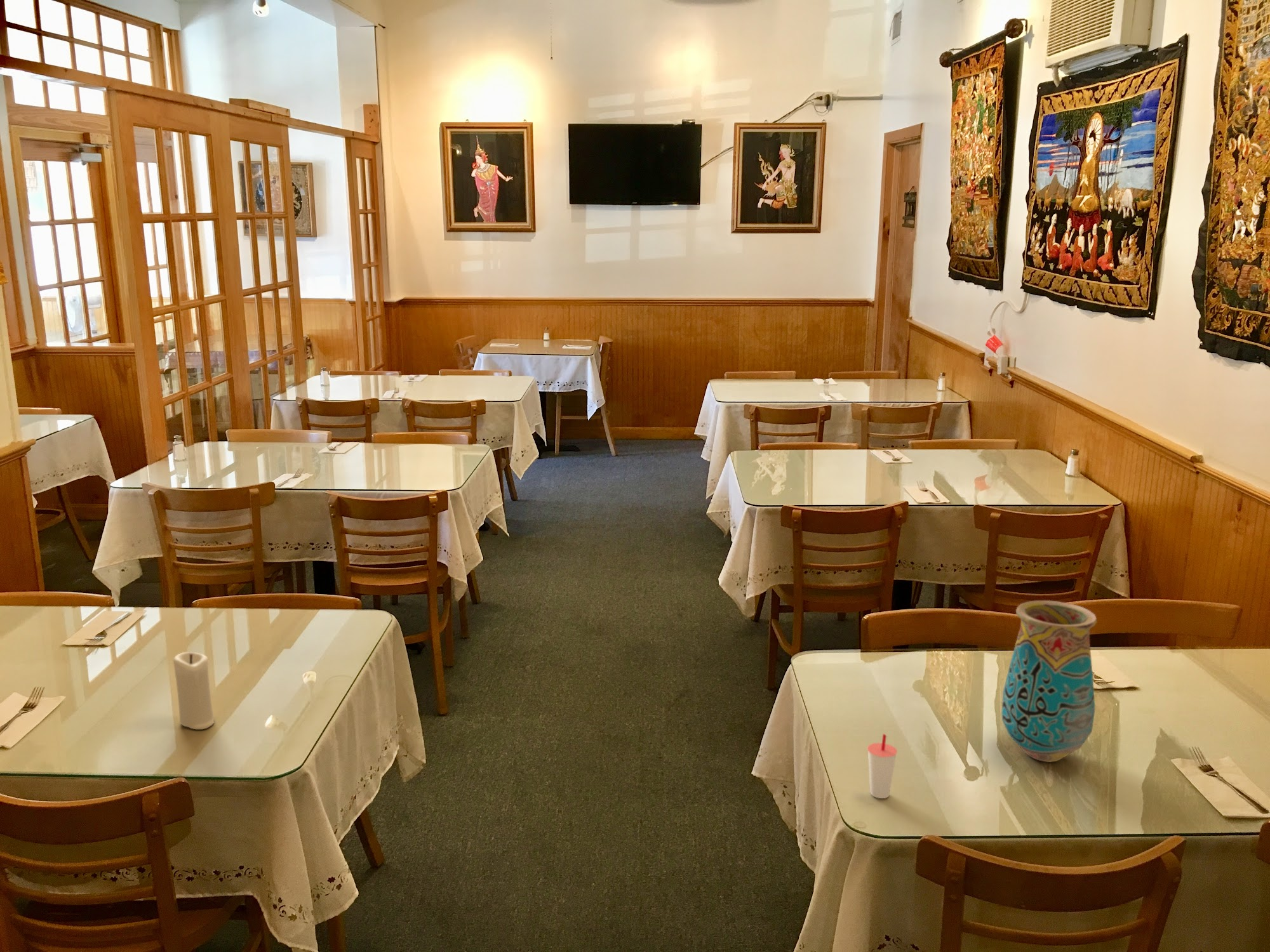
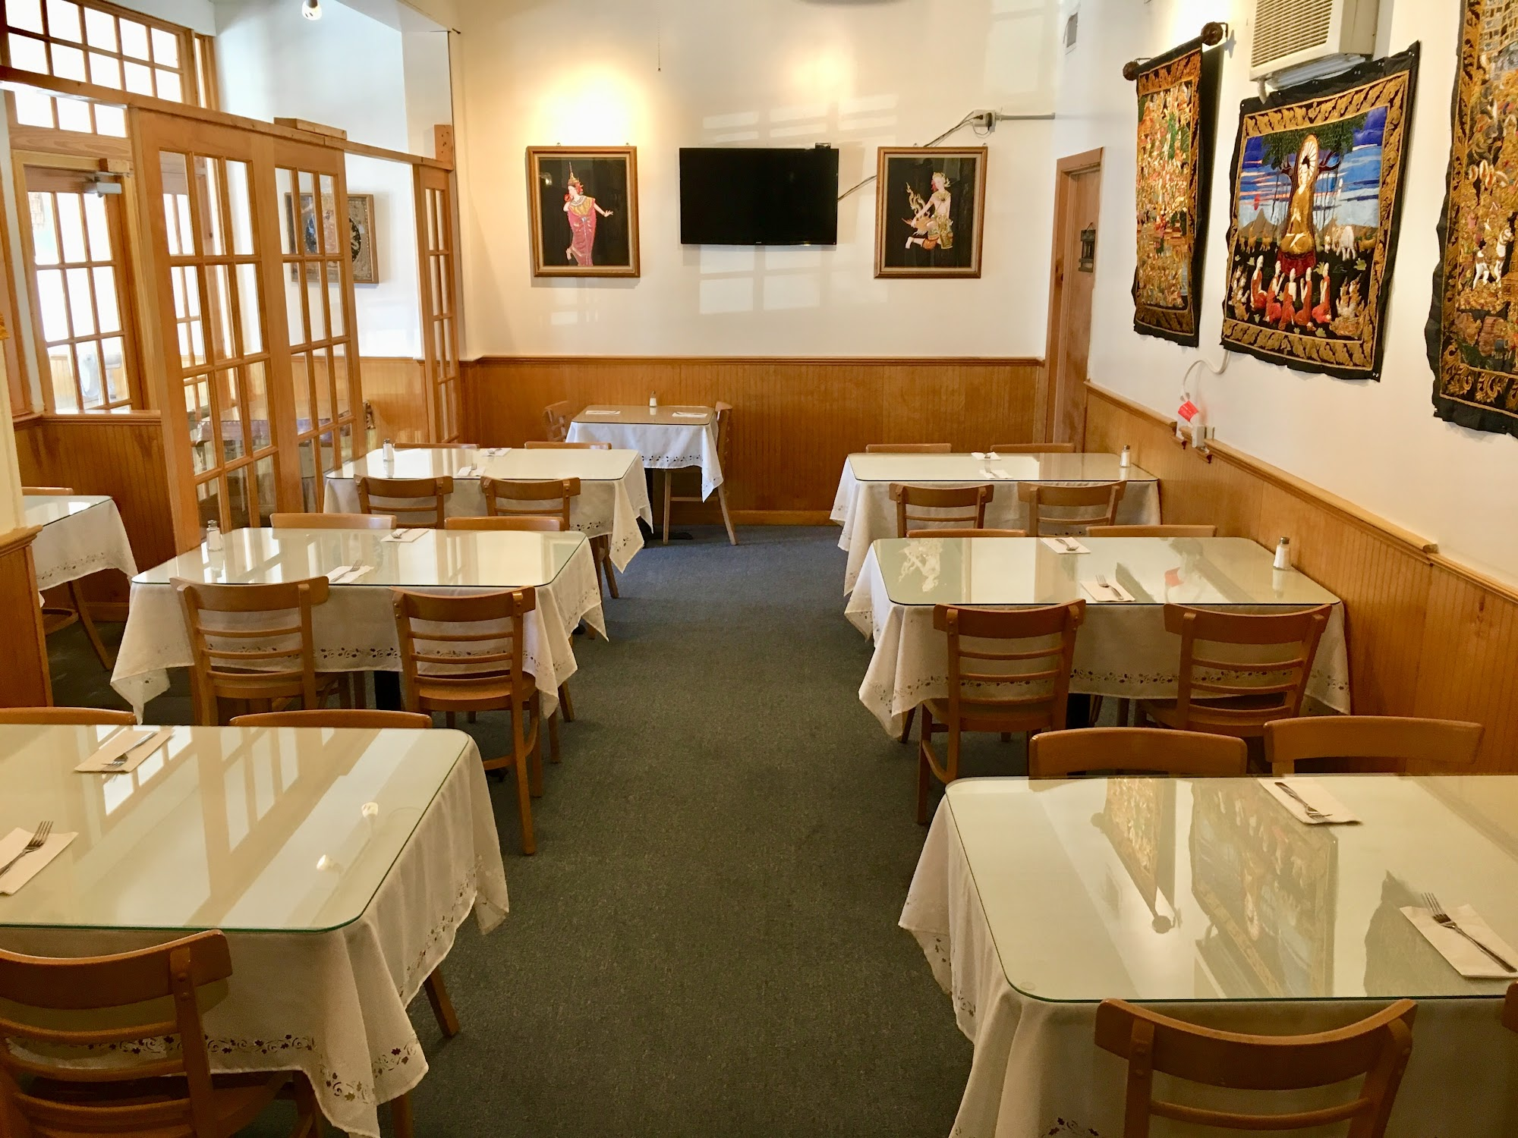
- cup (881, 764)
- candle (194, 687)
- vase (1049, 684)
